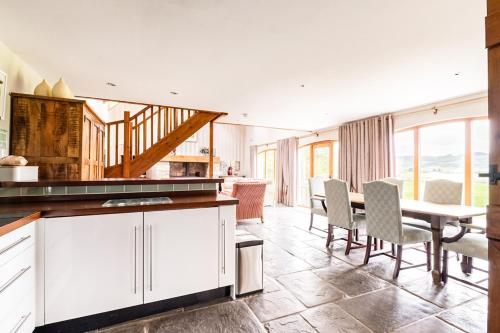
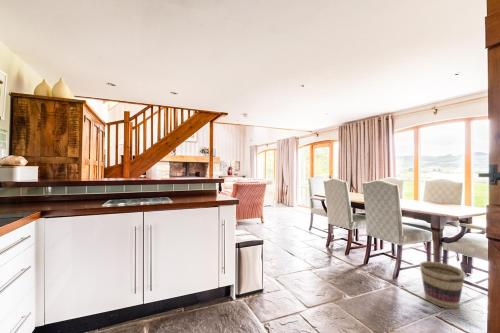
+ basket (441, 284)
